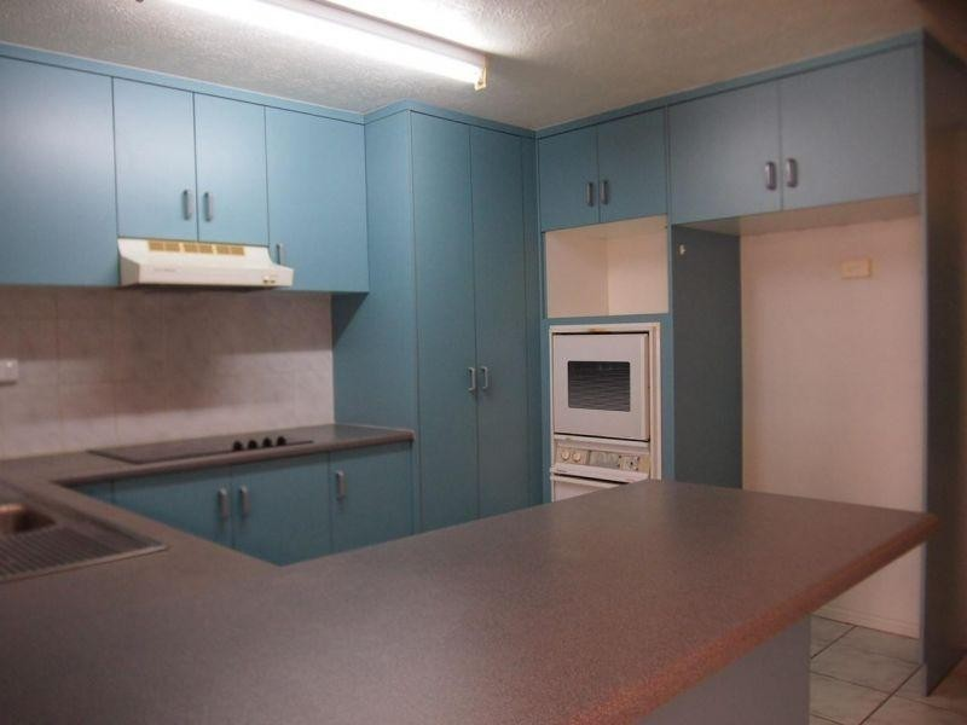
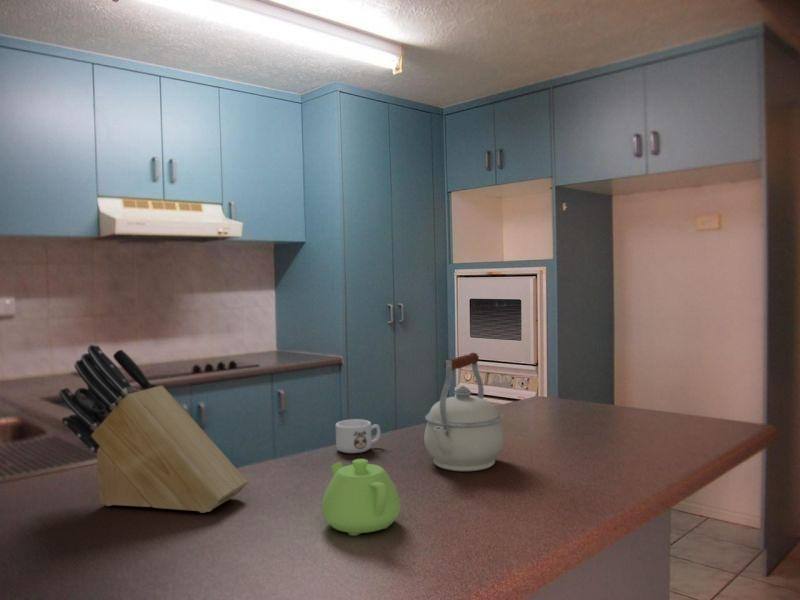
+ teapot (358, 491)
+ mug (359, 435)
+ kettle (460, 410)
+ knife block (151, 421)
